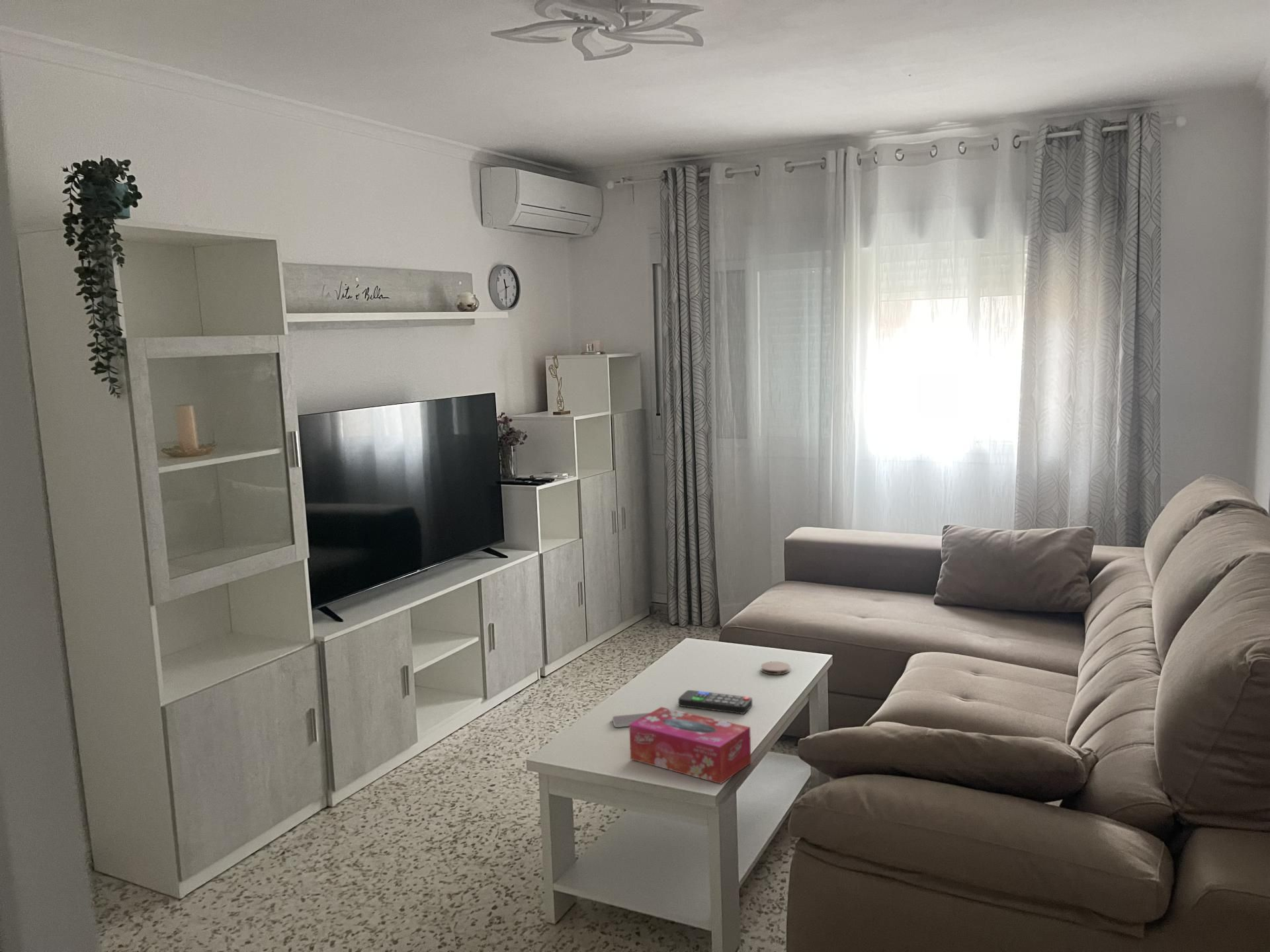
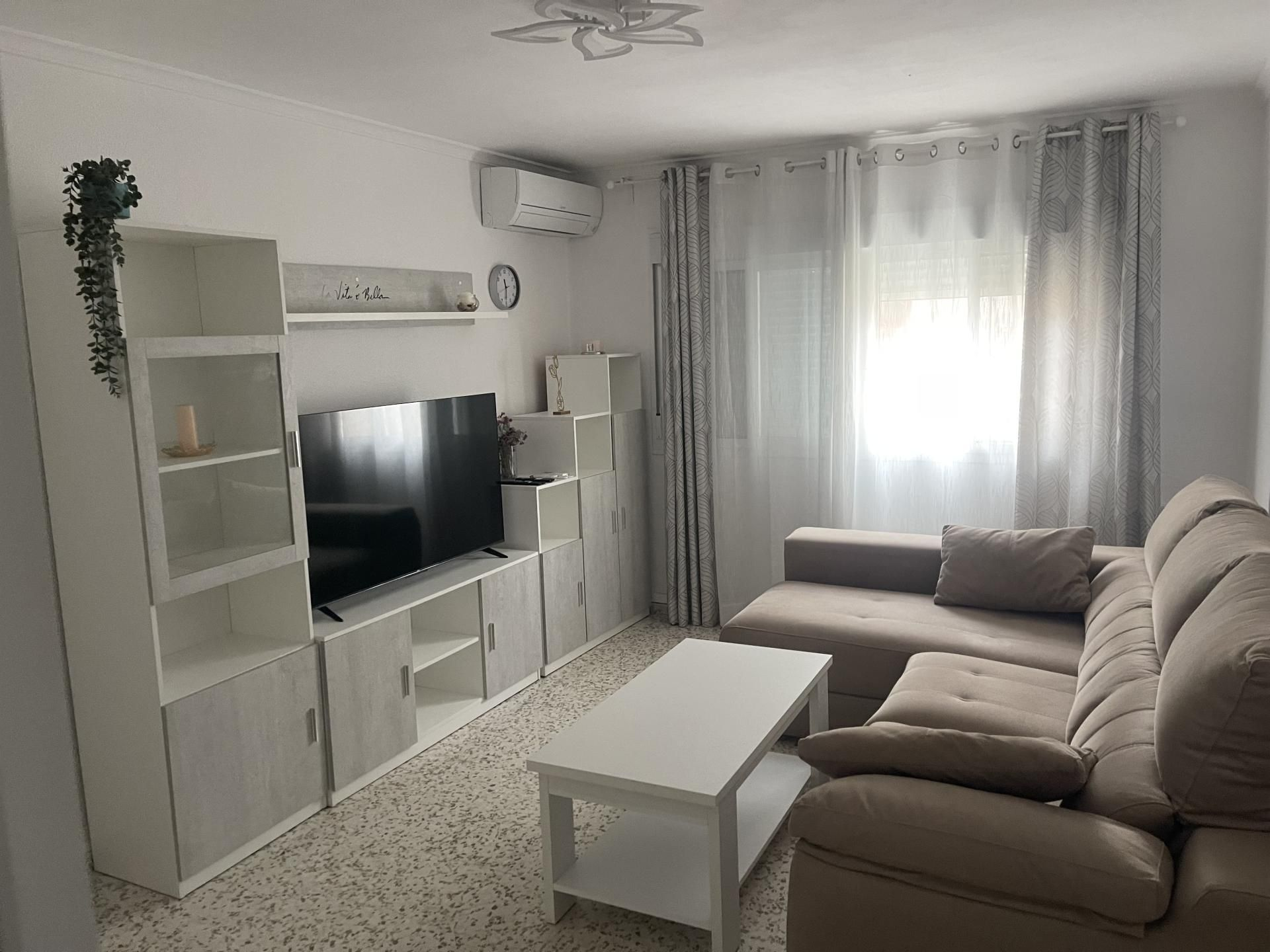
- remote control (715, 701)
- smartphone (638, 719)
- tissue box (689, 743)
- coaster (775, 668)
